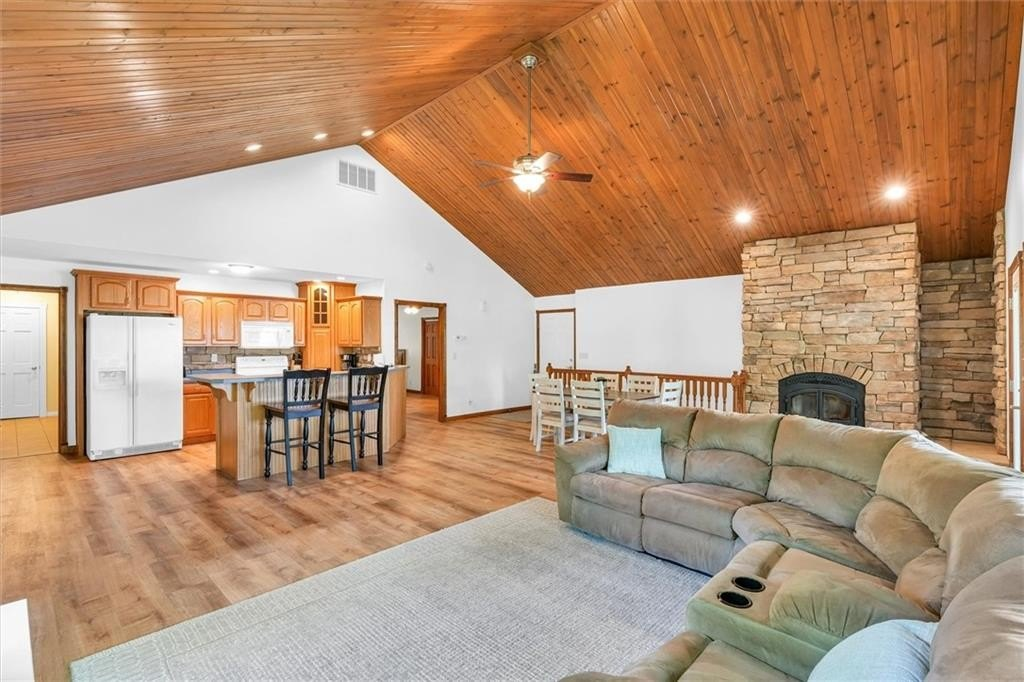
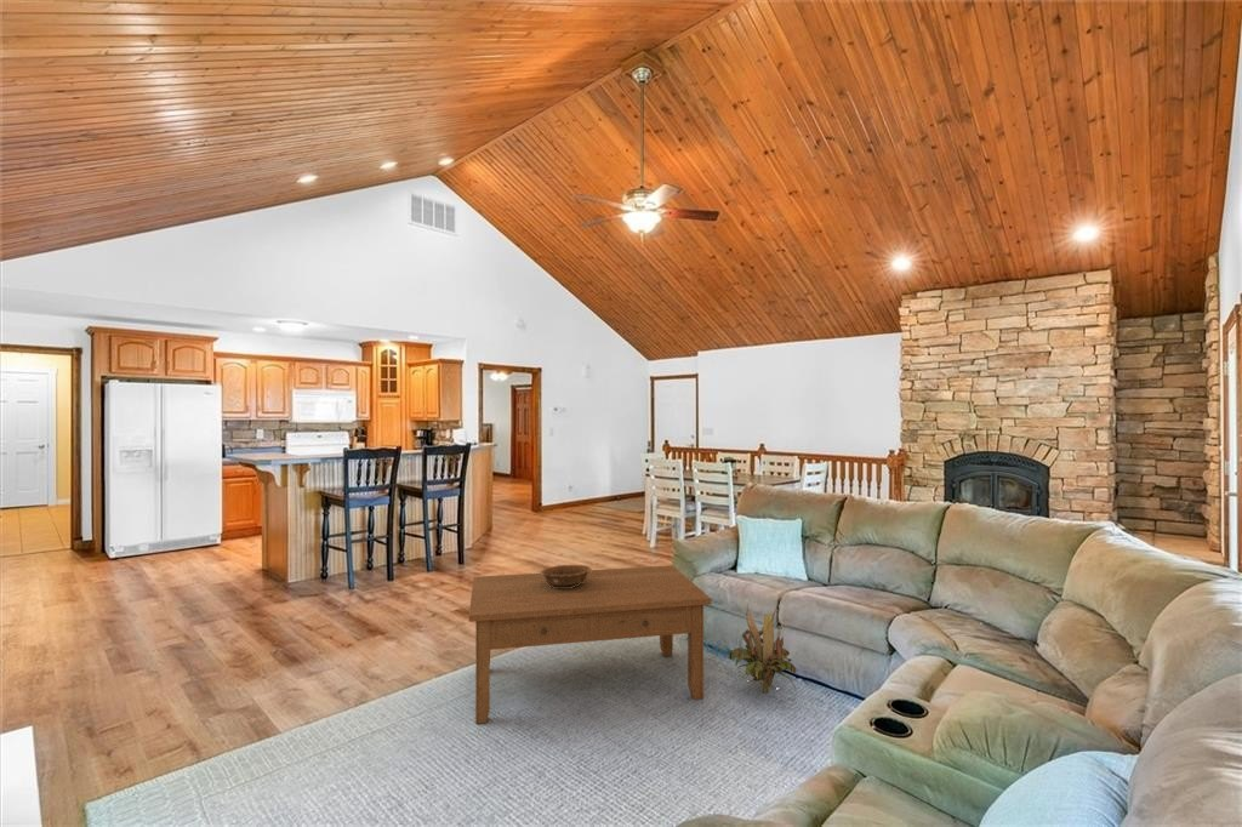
+ decorative plant (764, 643)
+ coffee table (585, 634)
+ decorative bowl (565, 576)
